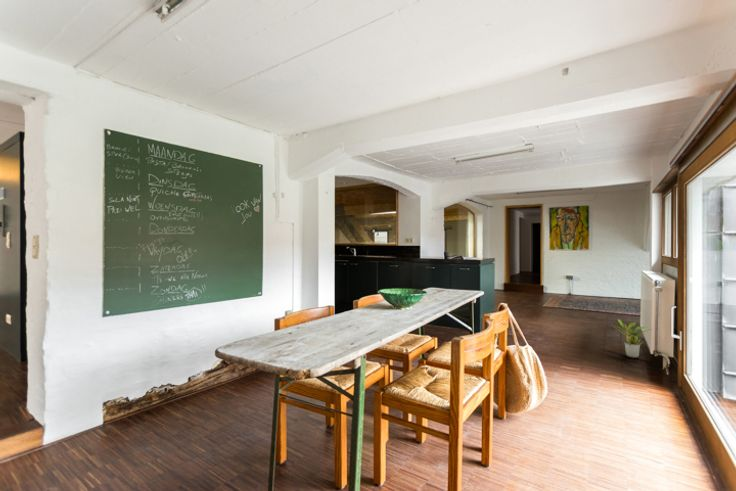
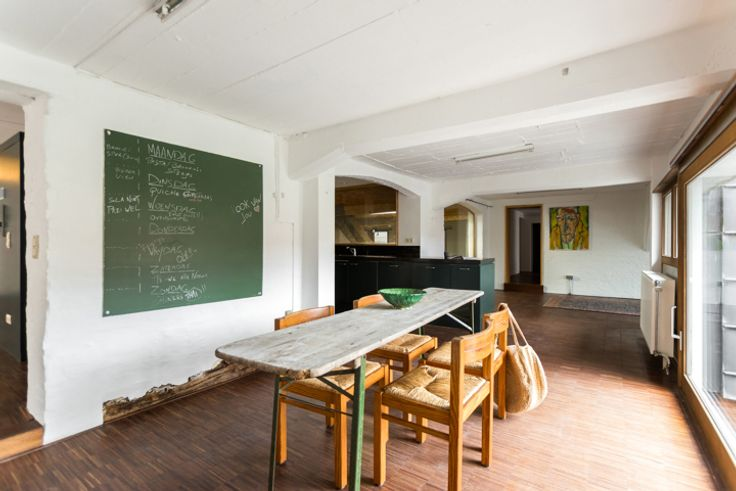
- potted plant (630, 338)
